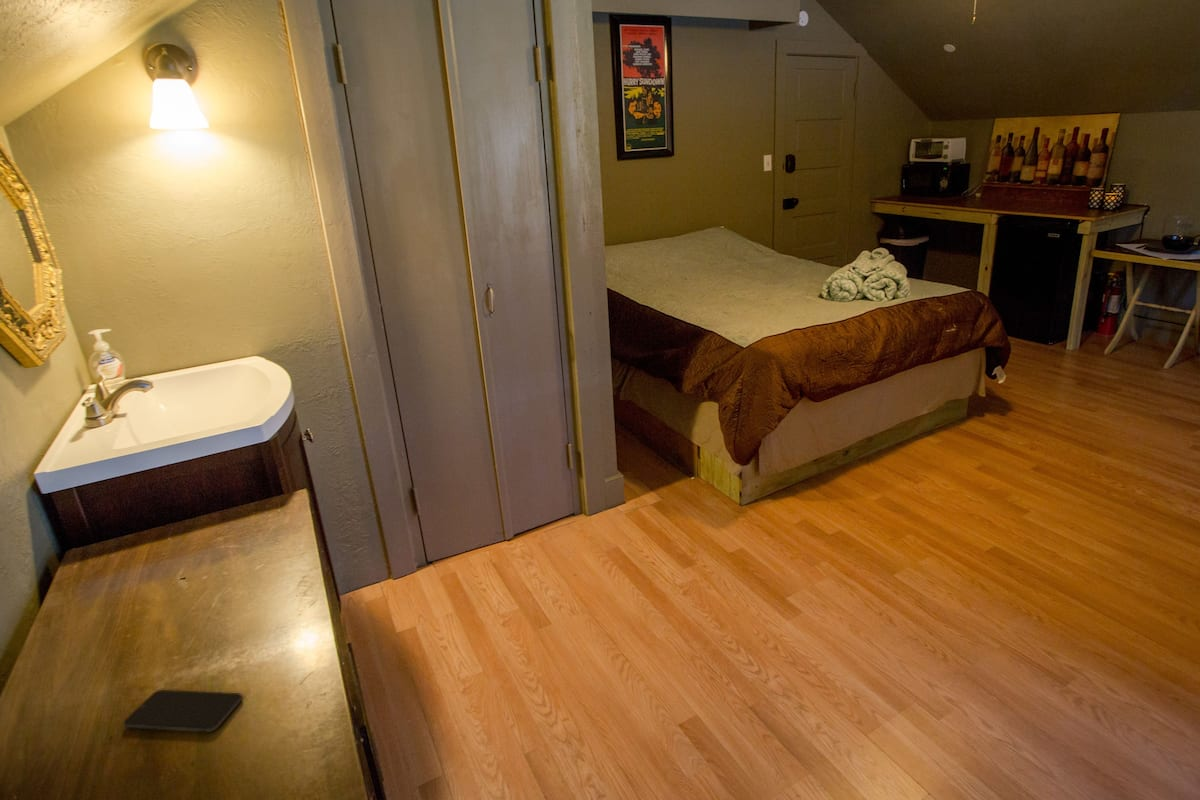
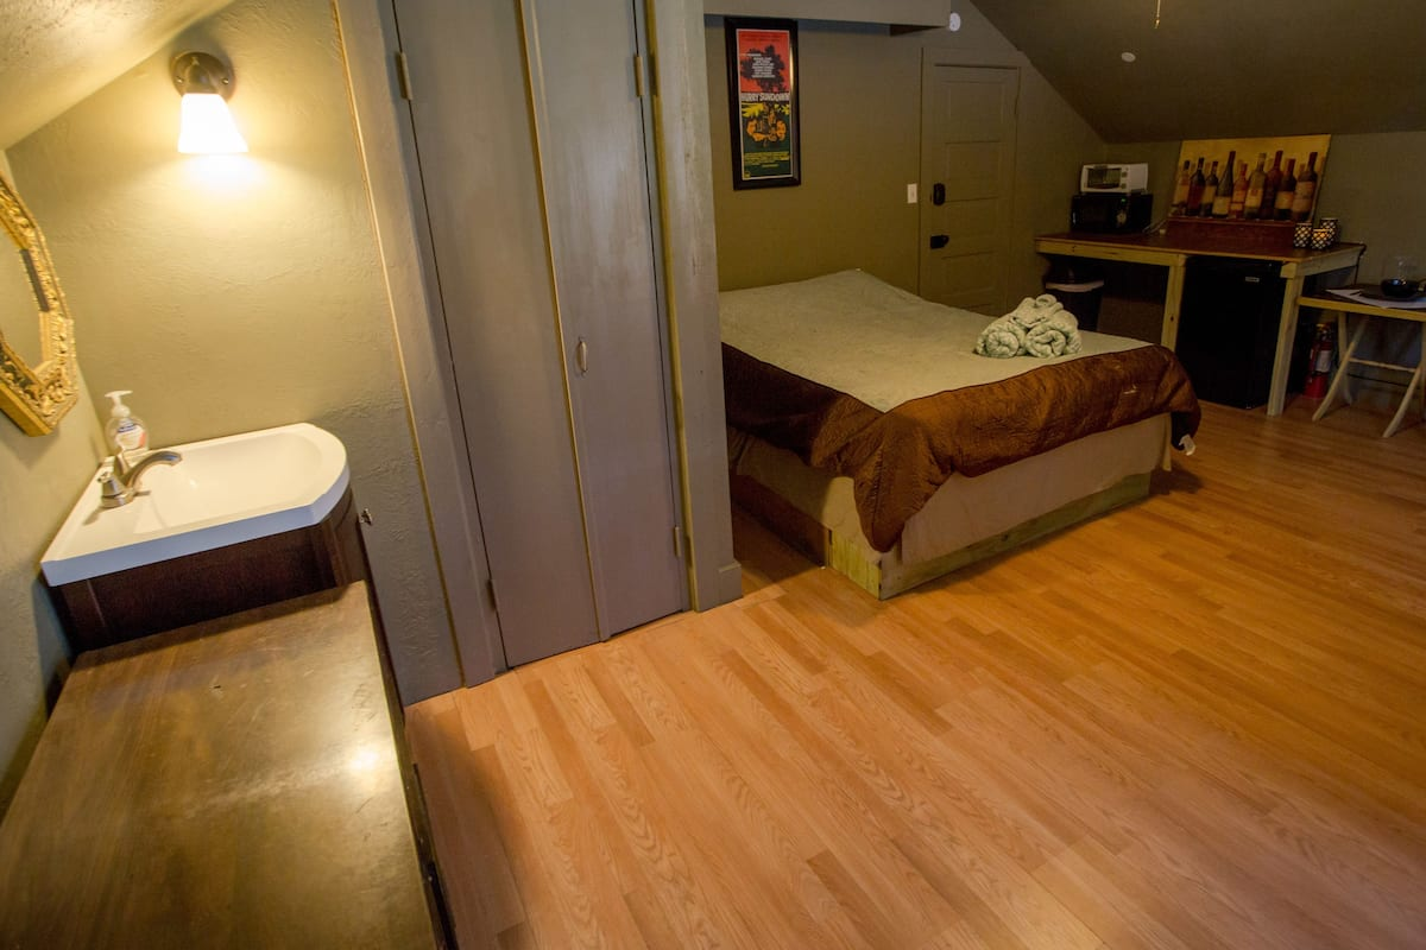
- smartphone (184, 710)
